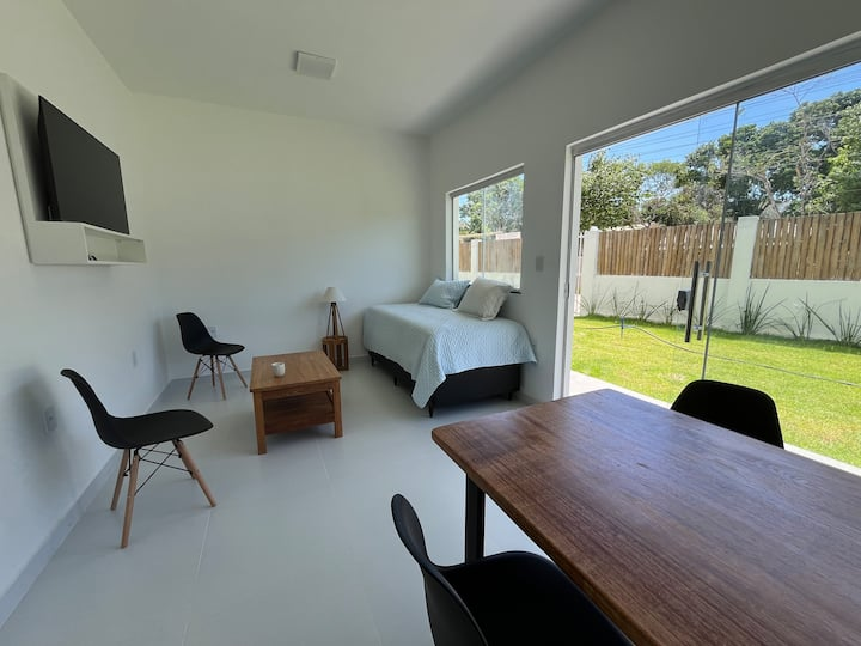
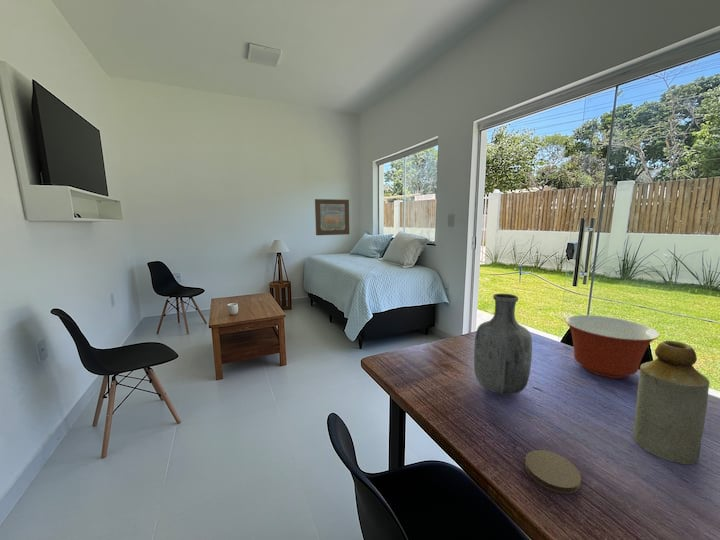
+ bottle (670, 396)
+ coaster (551, 470)
+ vase (502, 343)
+ mixing bowl (606, 347)
+ wall art (332, 217)
